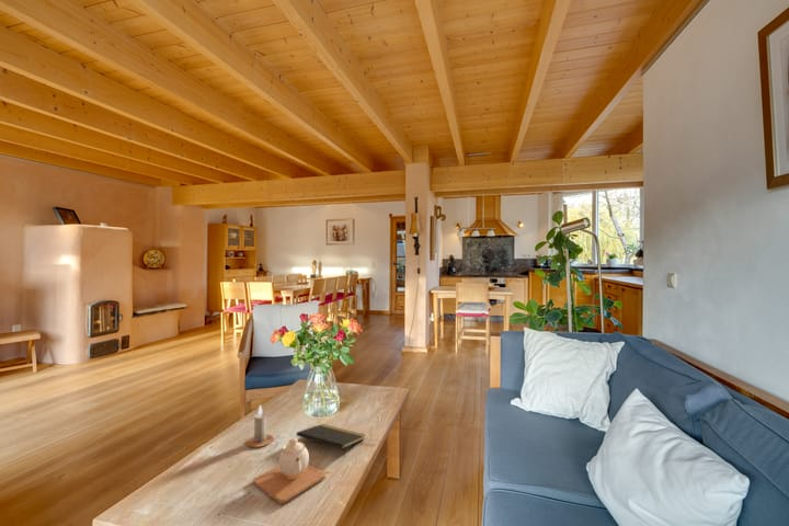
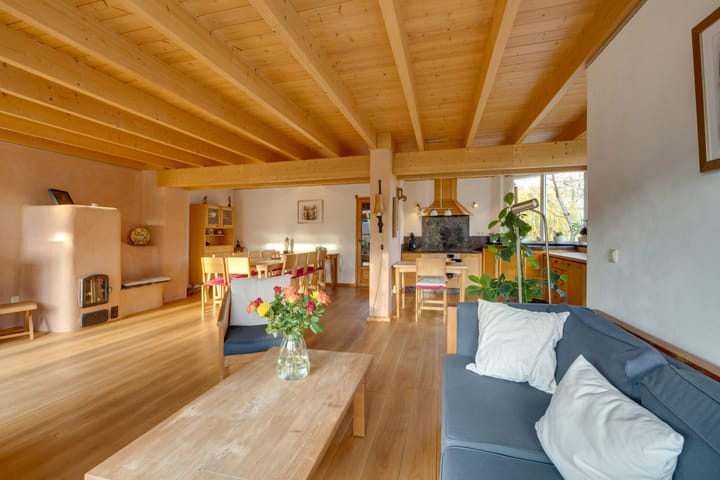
- teapot (289, 460)
- notepad (331, 435)
- candle (260, 422)
